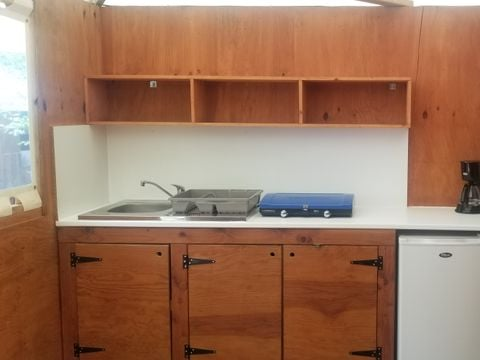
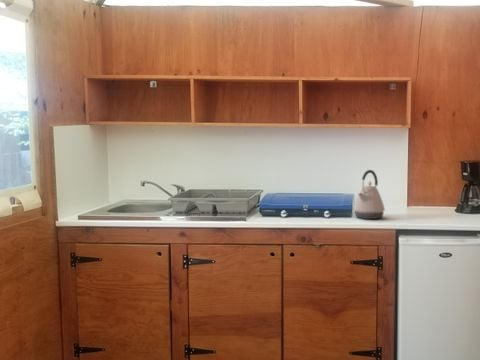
+ kettle (368, 193)
